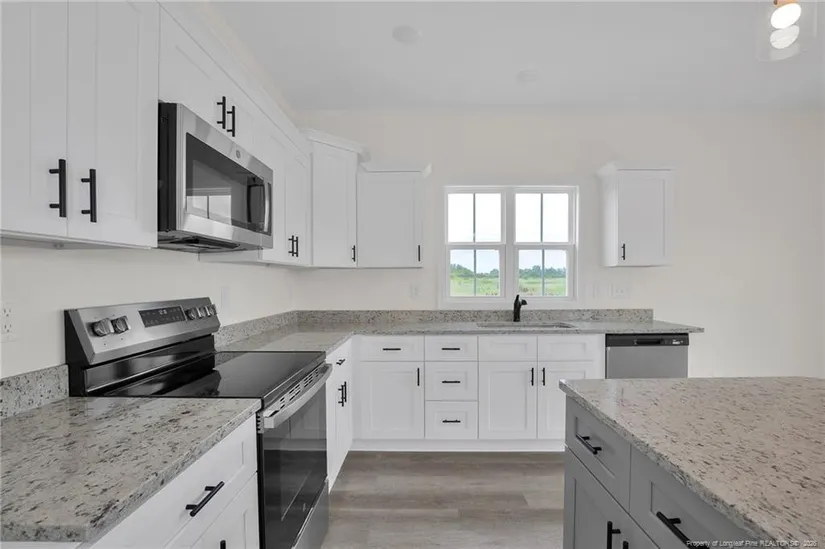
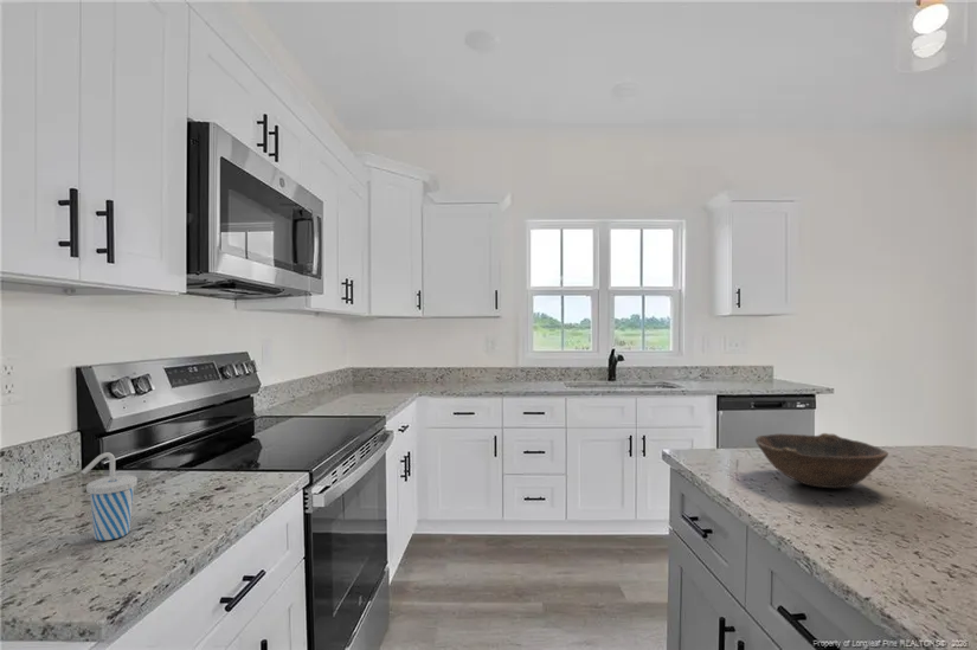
+ cup (109, 494)
+ bowl (816, 462)
